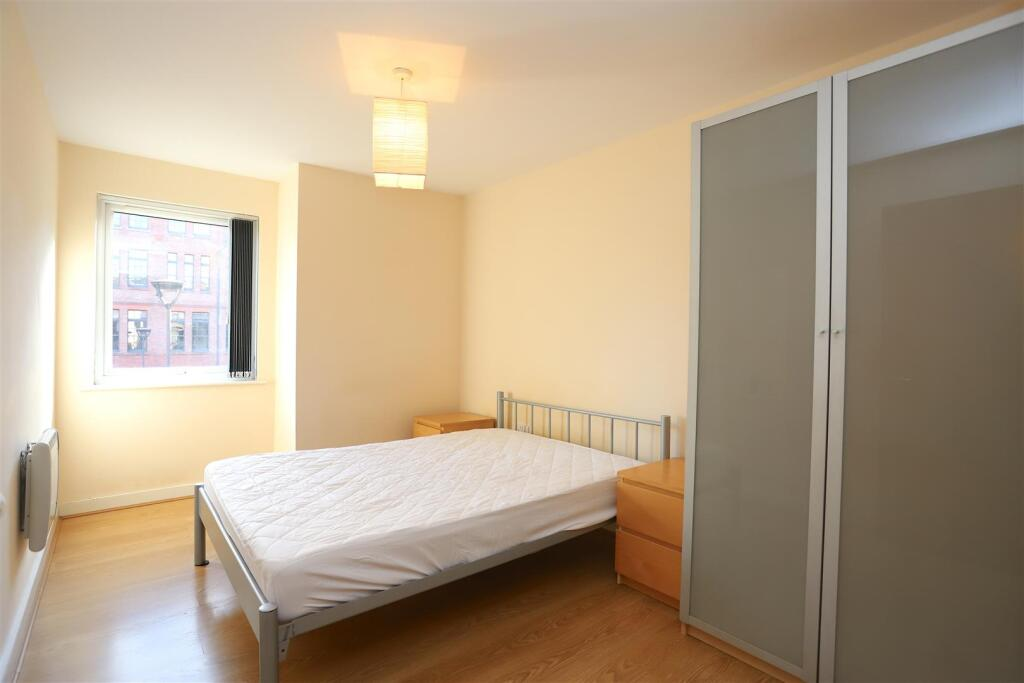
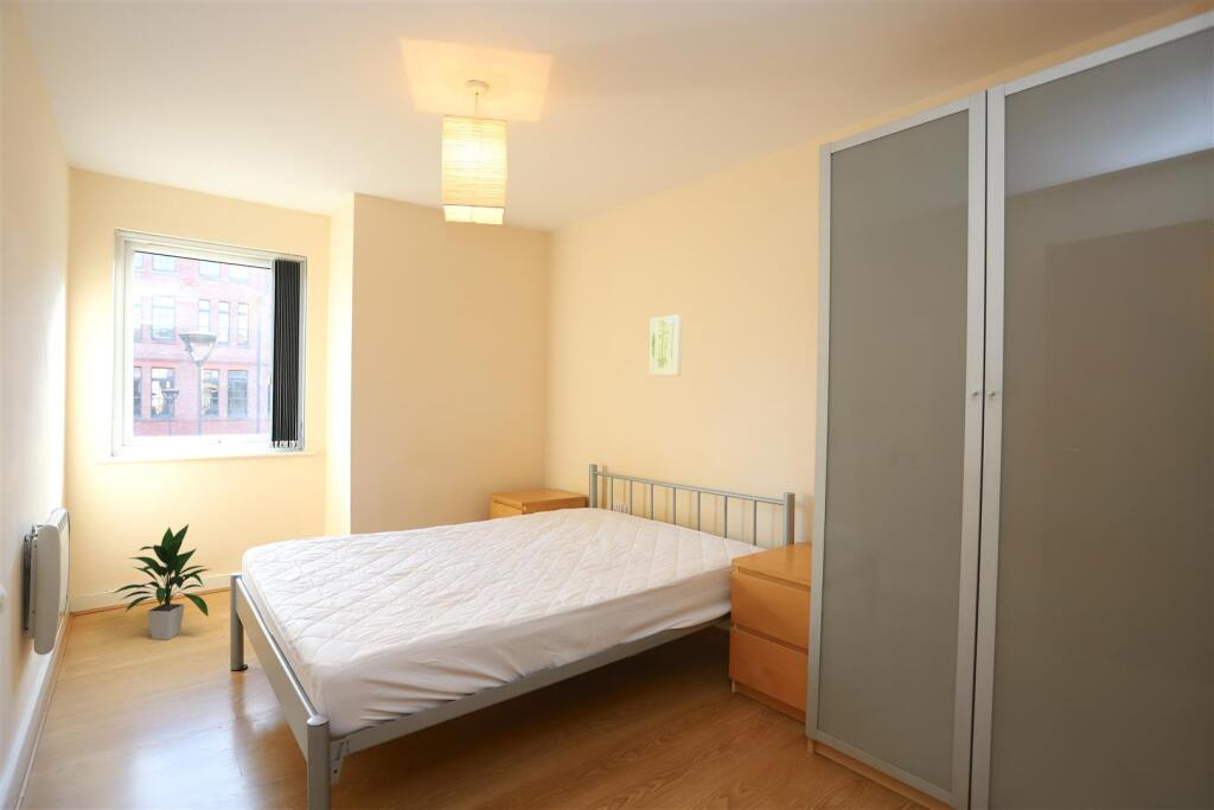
+ wall art (665, 346)
+ indoor plant (168, 582)
